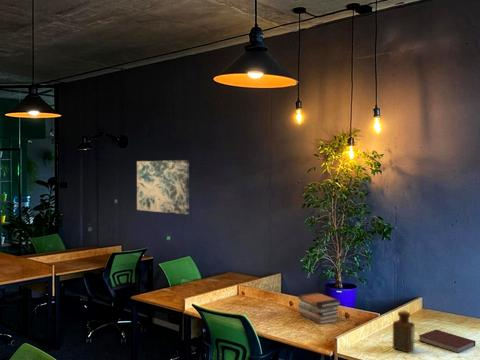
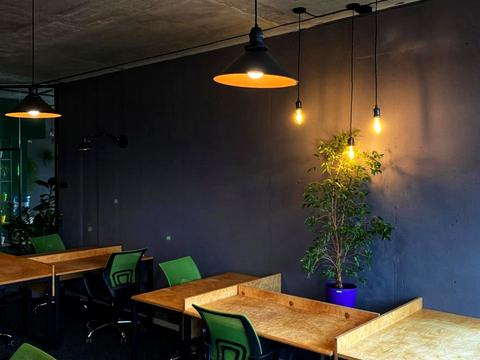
- book stack (318, 307)
- wall art (161, 186)
- bottle (403, 330)
- notebook (446, 340)
